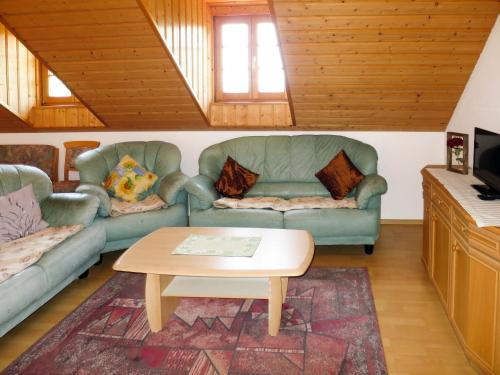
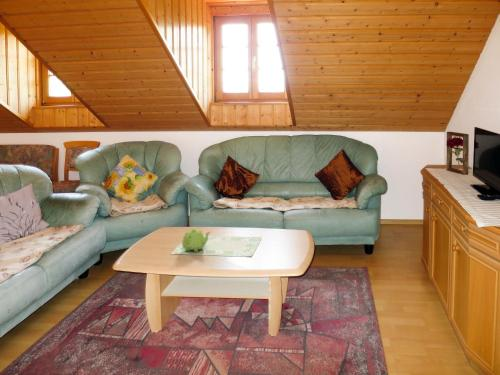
+ teapot (197, 239)
